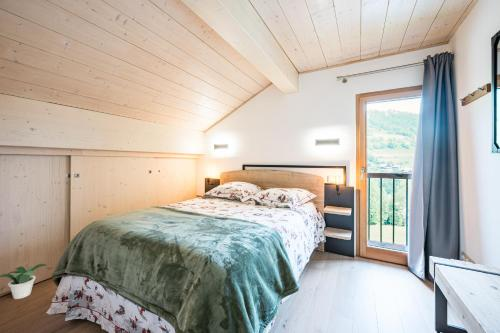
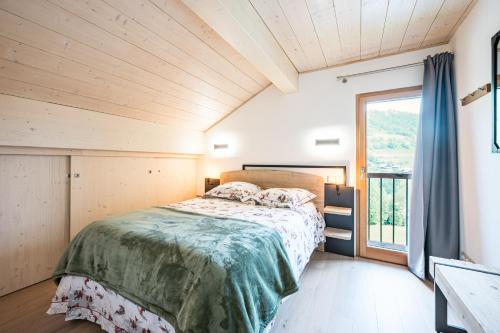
- potted plant (24, 282)
